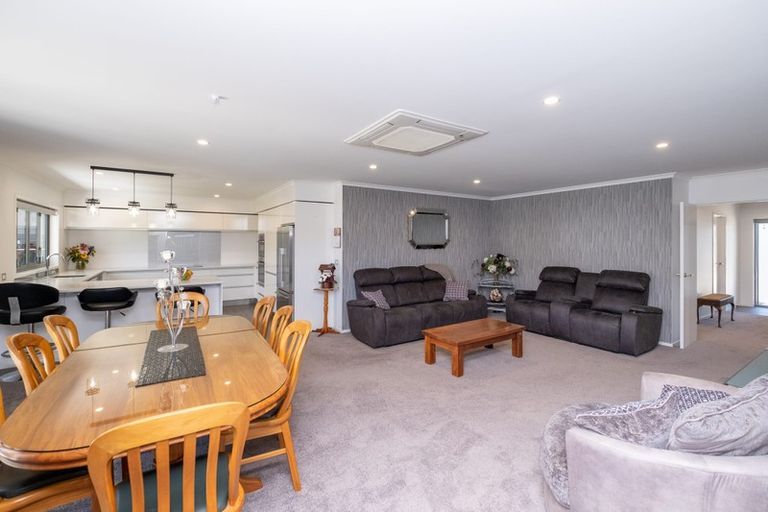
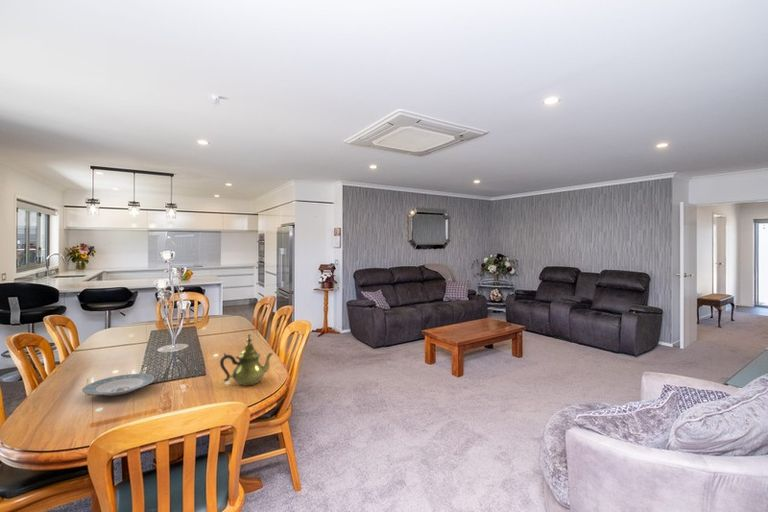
+ plate (120, 386)
+ teapot (247, 358)
